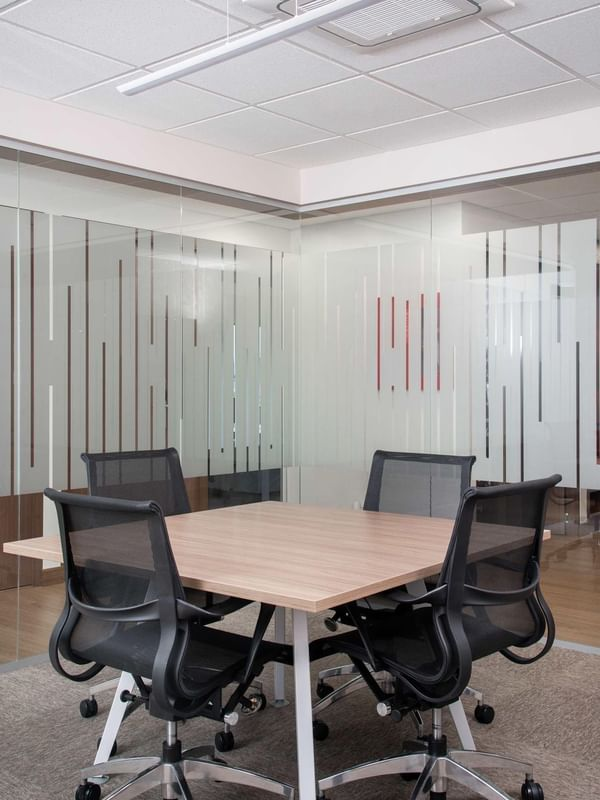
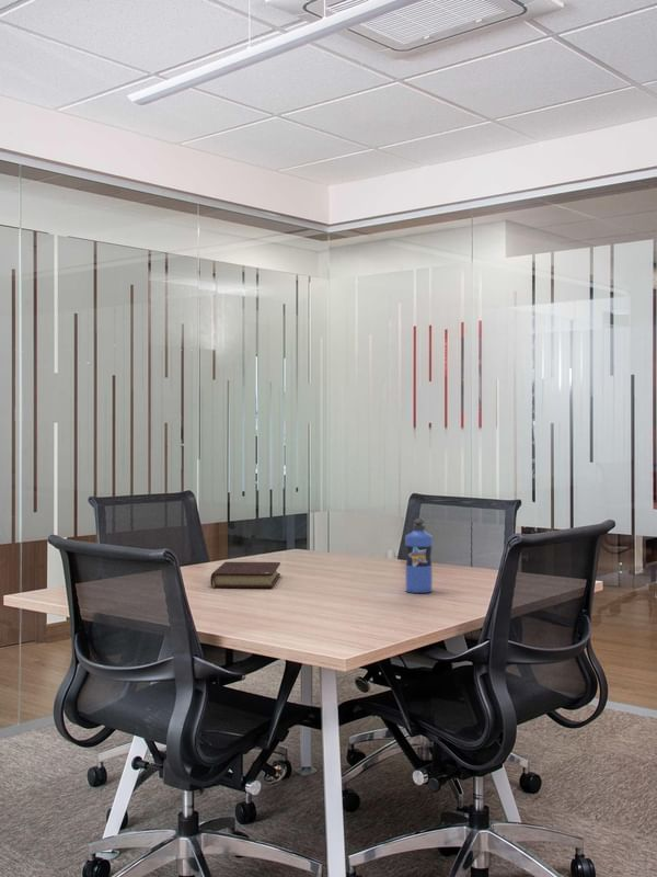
+ water bottle (418, 554)
+ book (246, 573)
